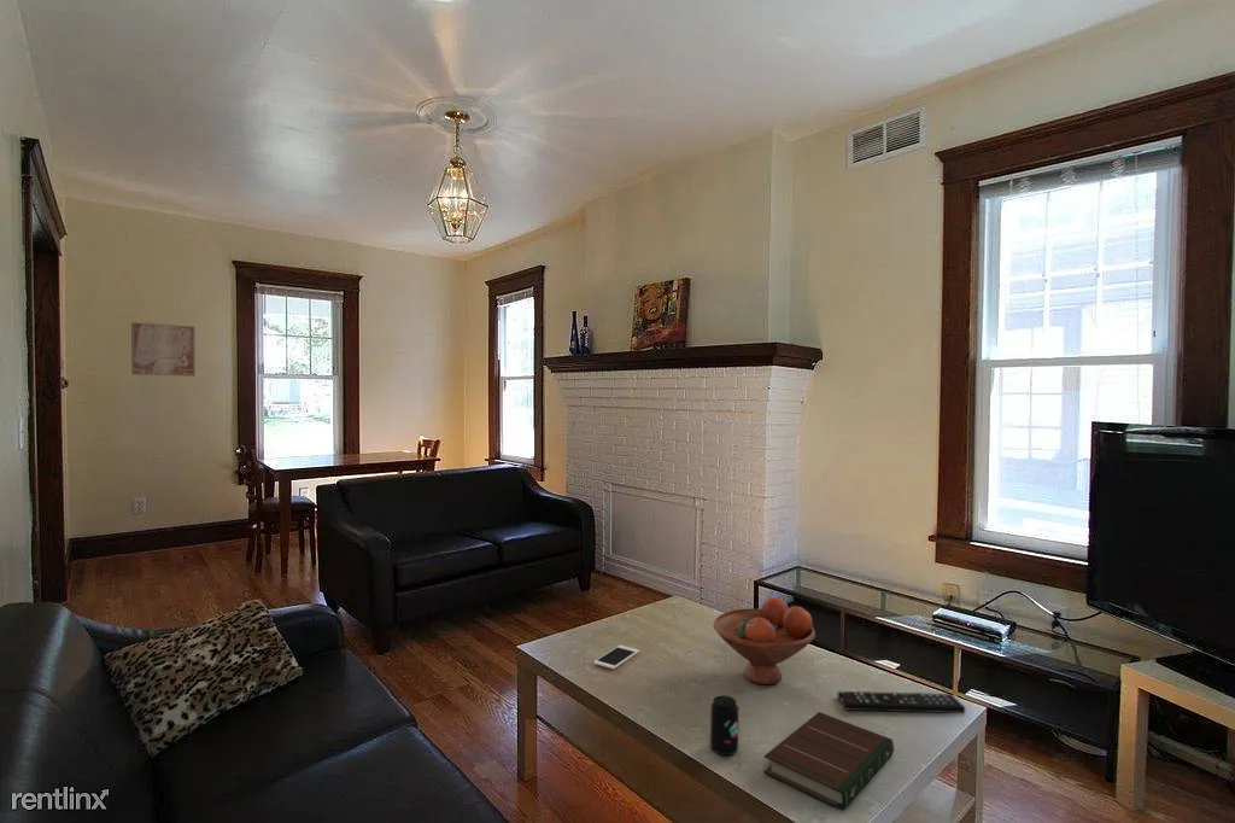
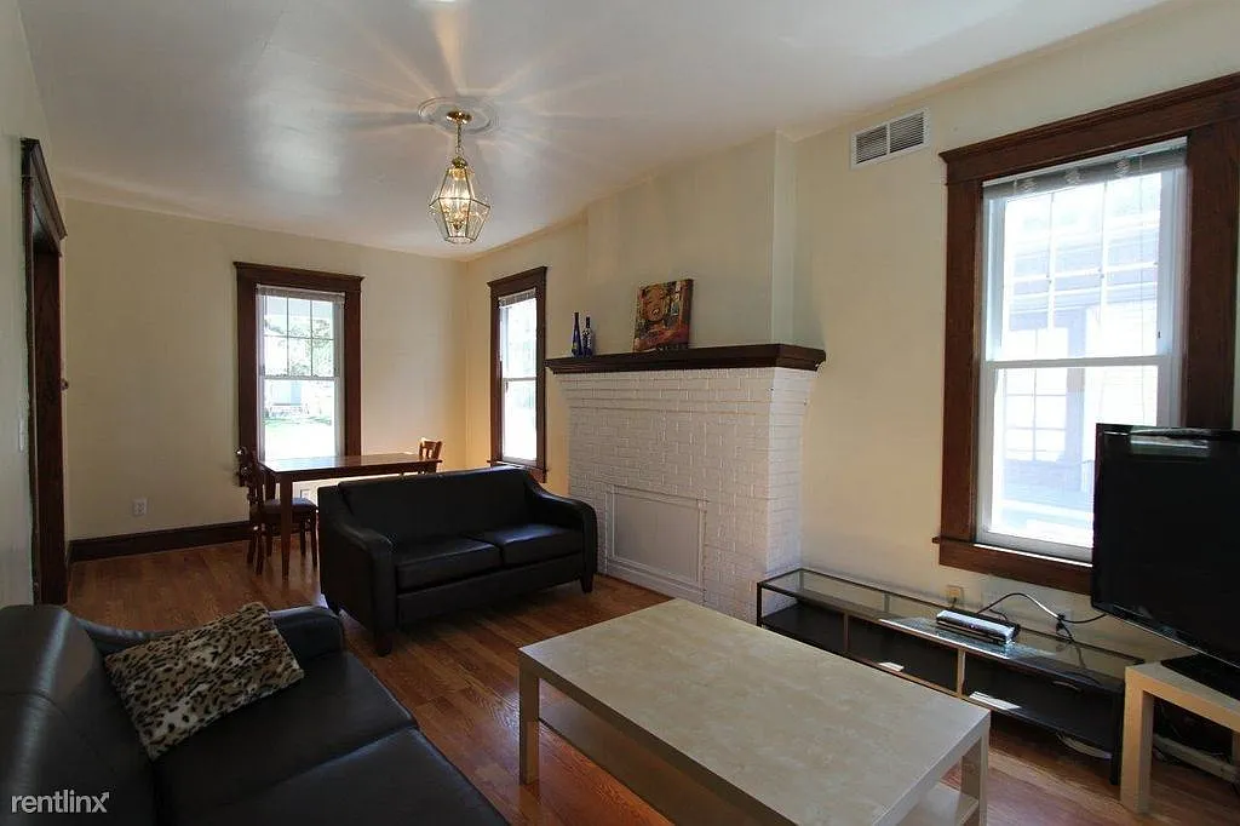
- fruit bowl (762, 641)
- cell phone (616, 656)
- beverage can (724, 724)
- wall art (163, 350)
- remote control (899, 700)
- book (830, 755)
